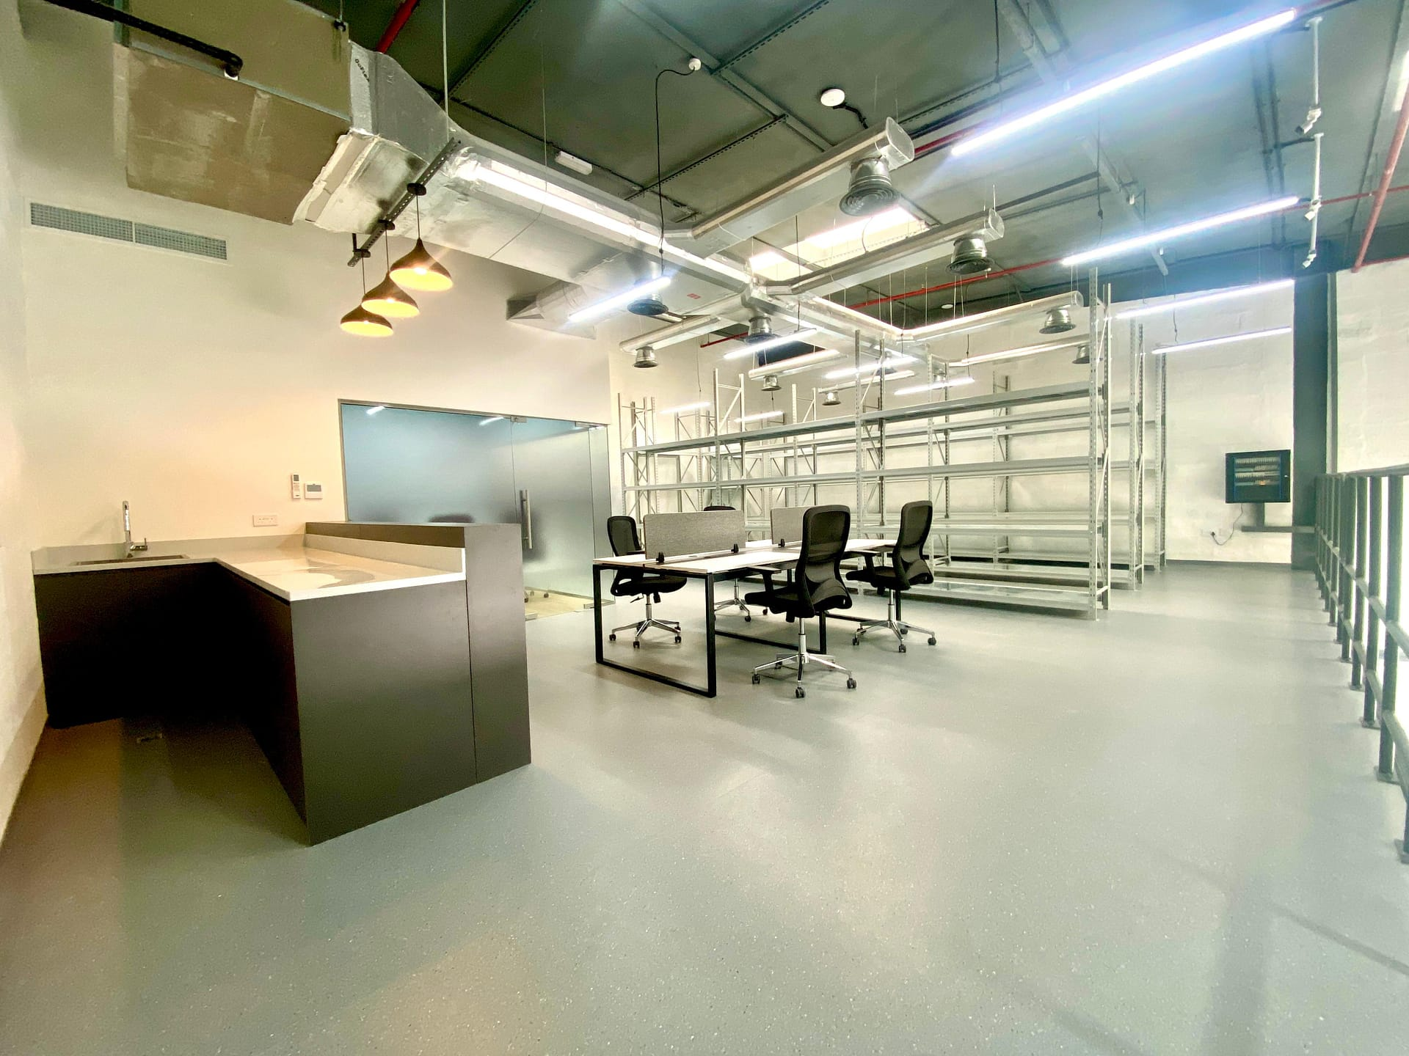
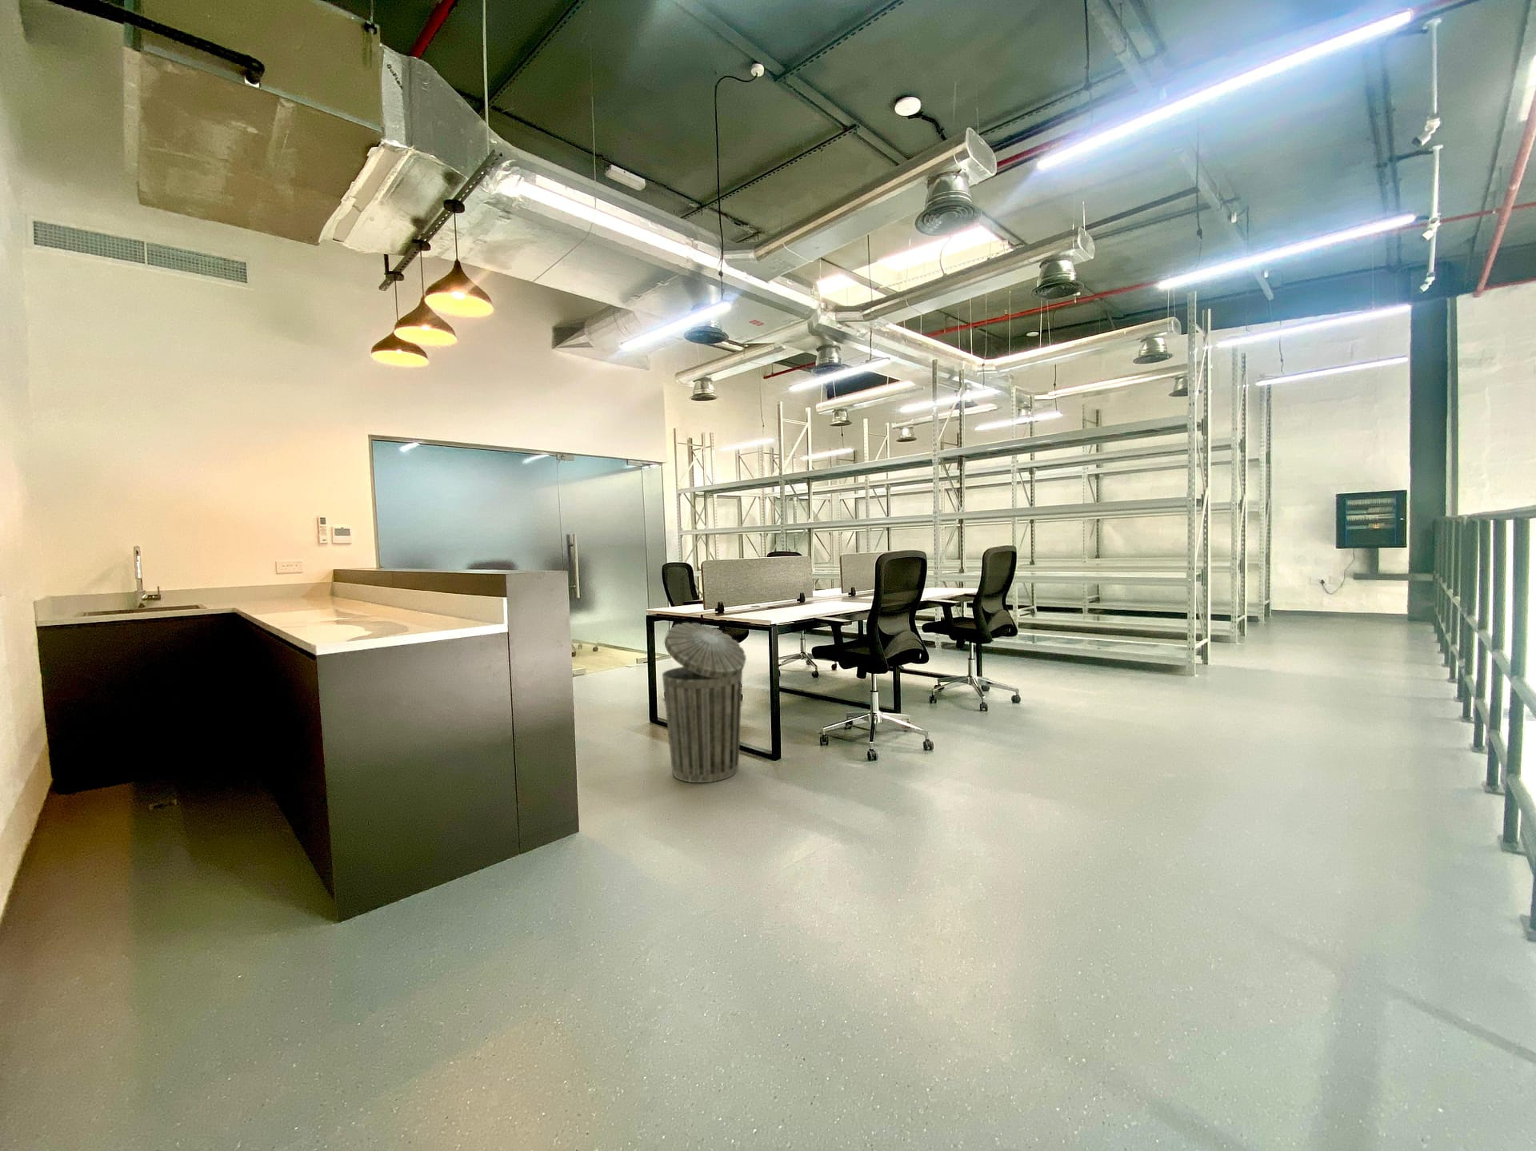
+ trash can (704, 698)
